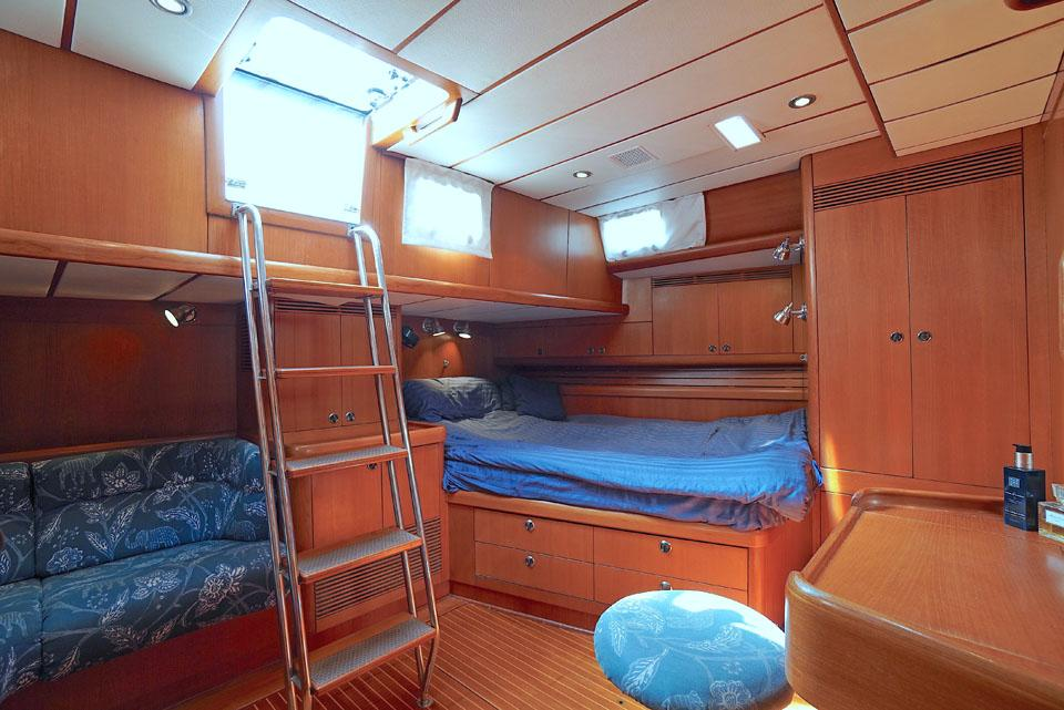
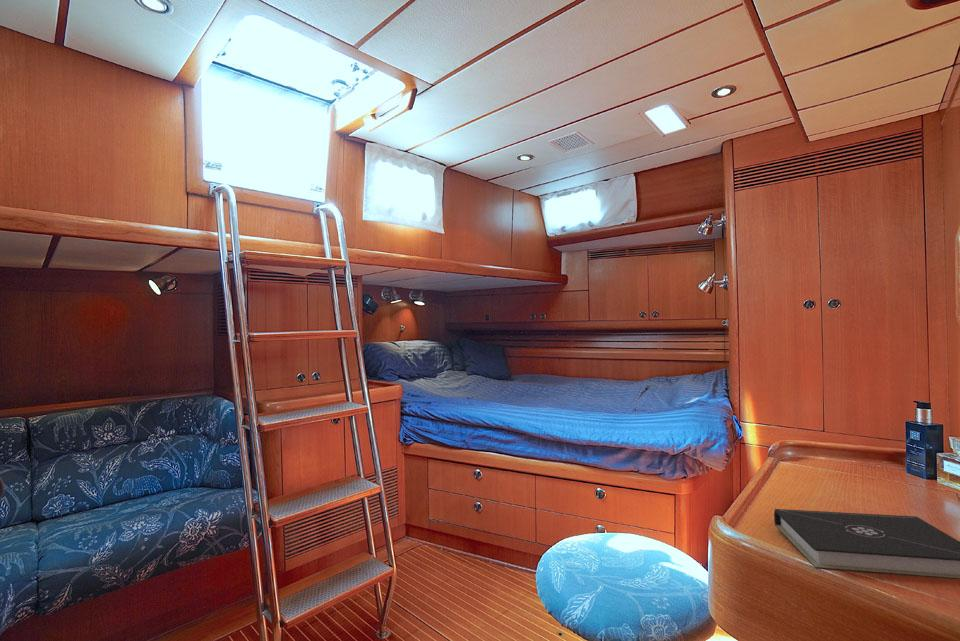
+ book (869, 540)
